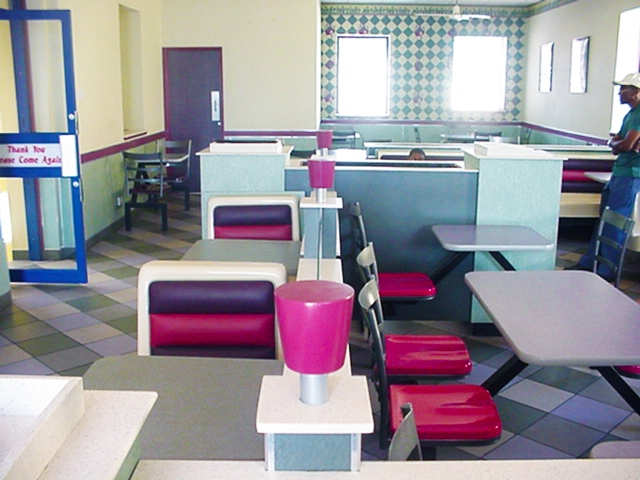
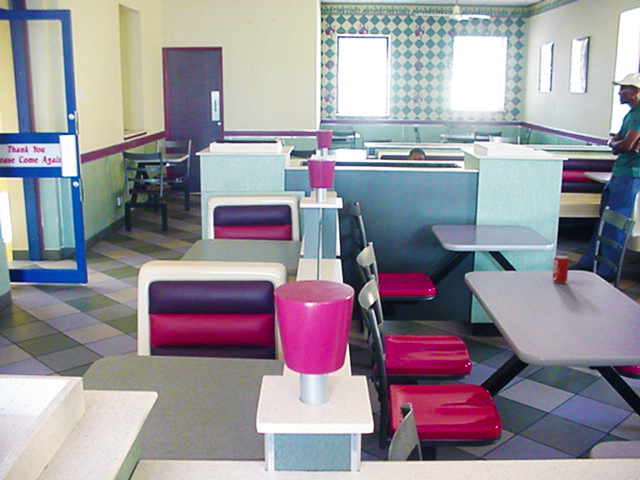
+ beverage can (560, 269)
